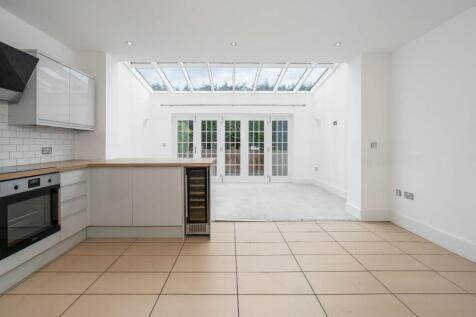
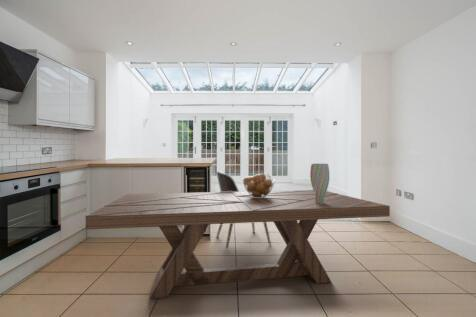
+ vase (319, 182)
+ fruit basket (258, 184)
+ dining table (239, 222)
+ dining chair (238, 191)
